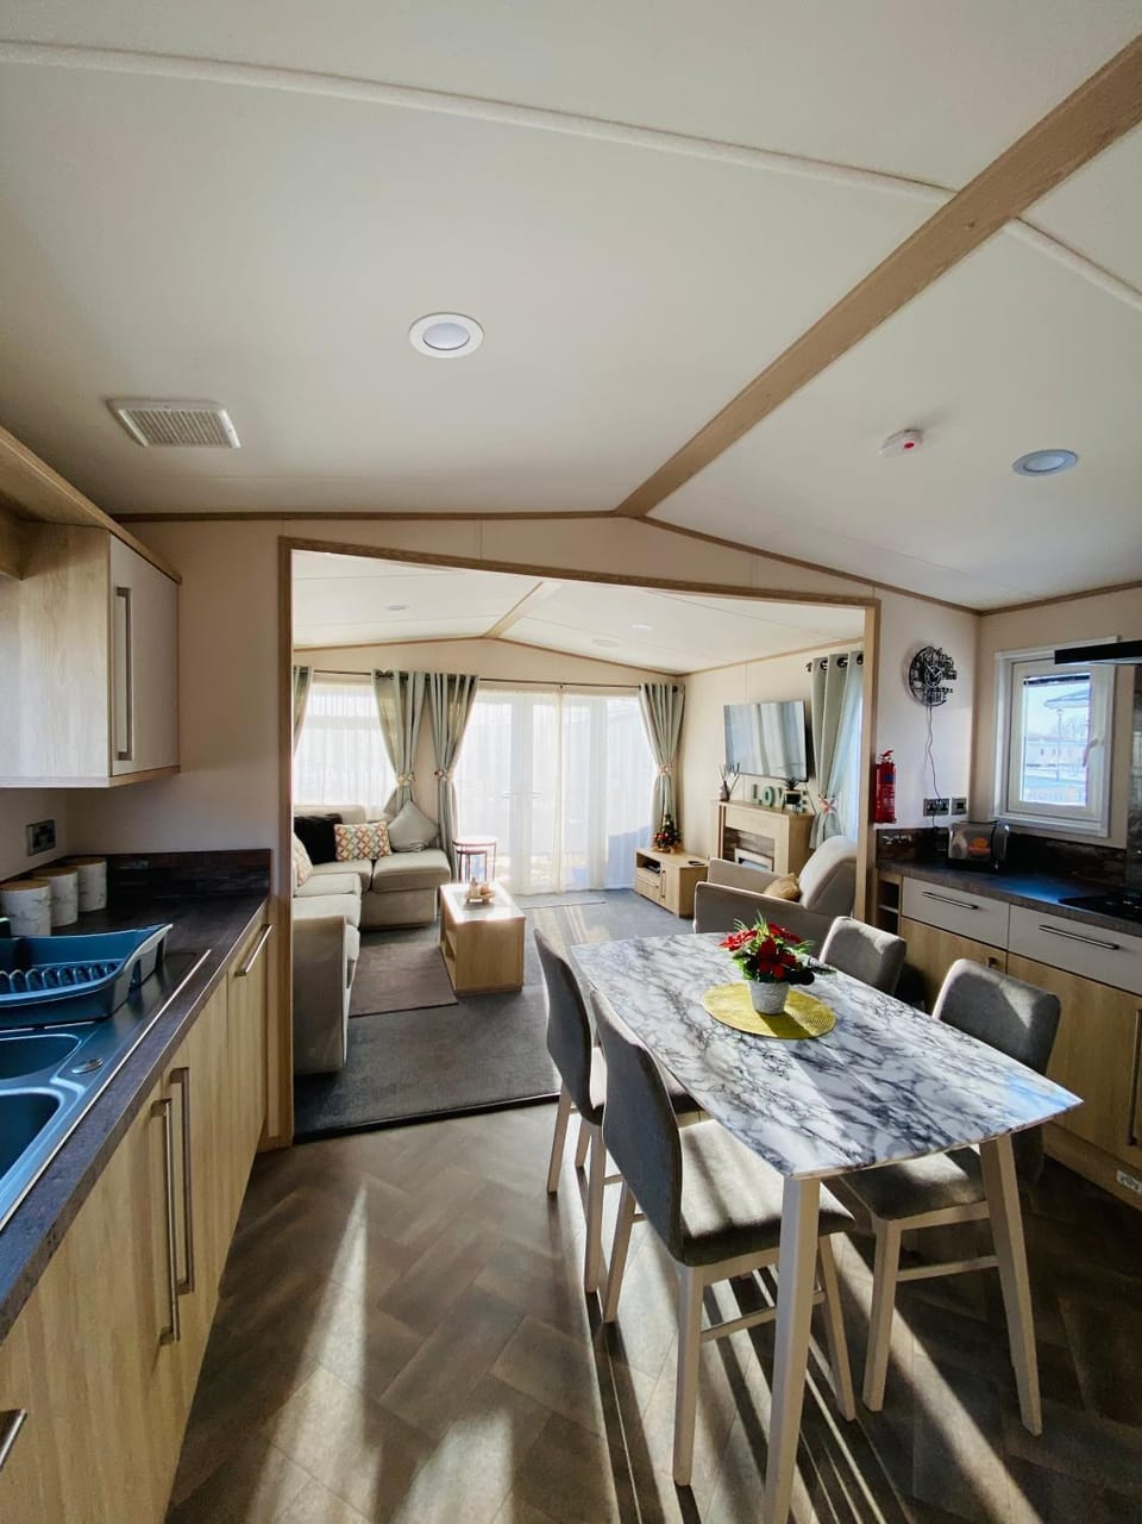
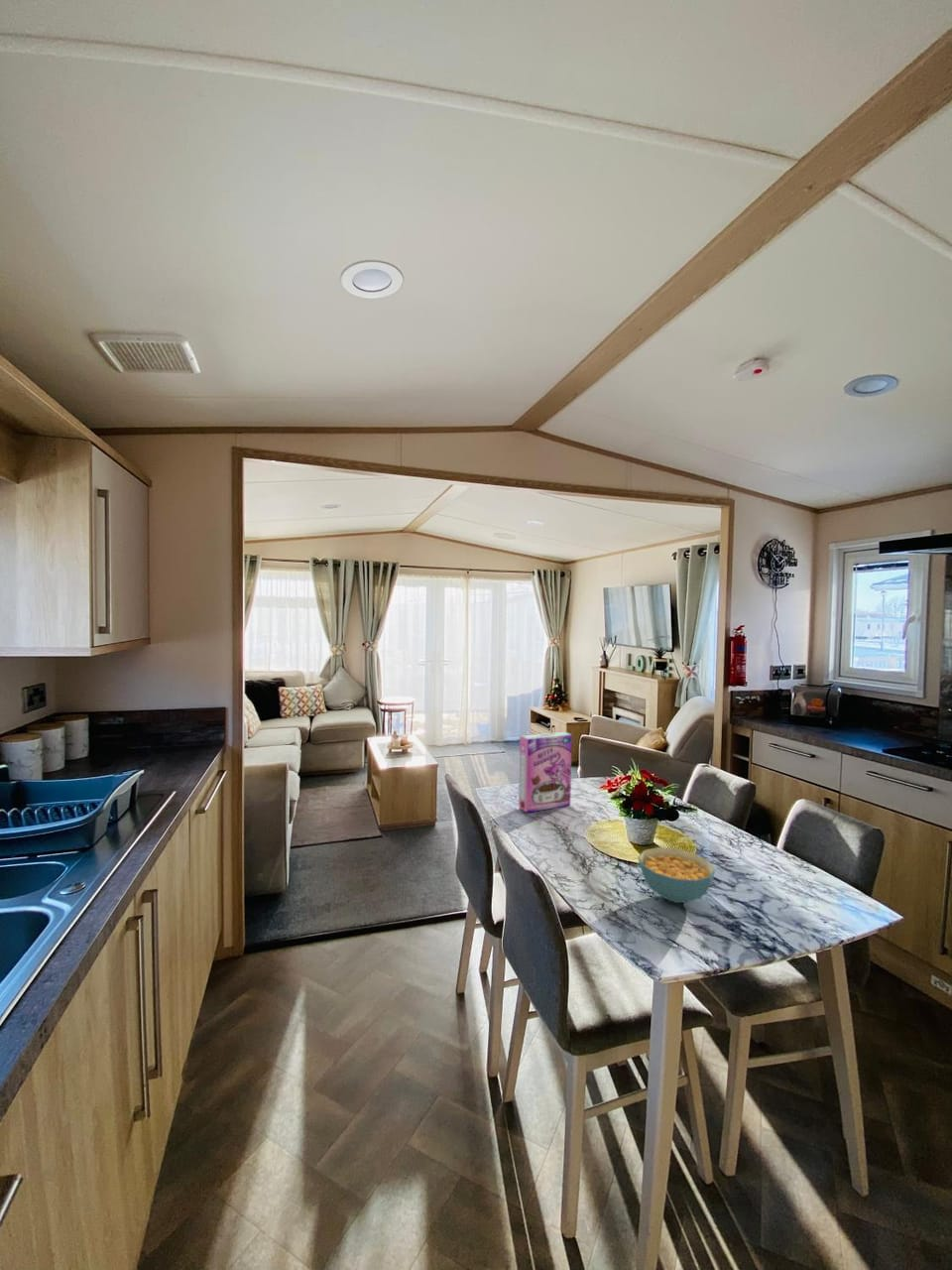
+ cereal box (545, 770)
+ cereal bowl (674, 879)
